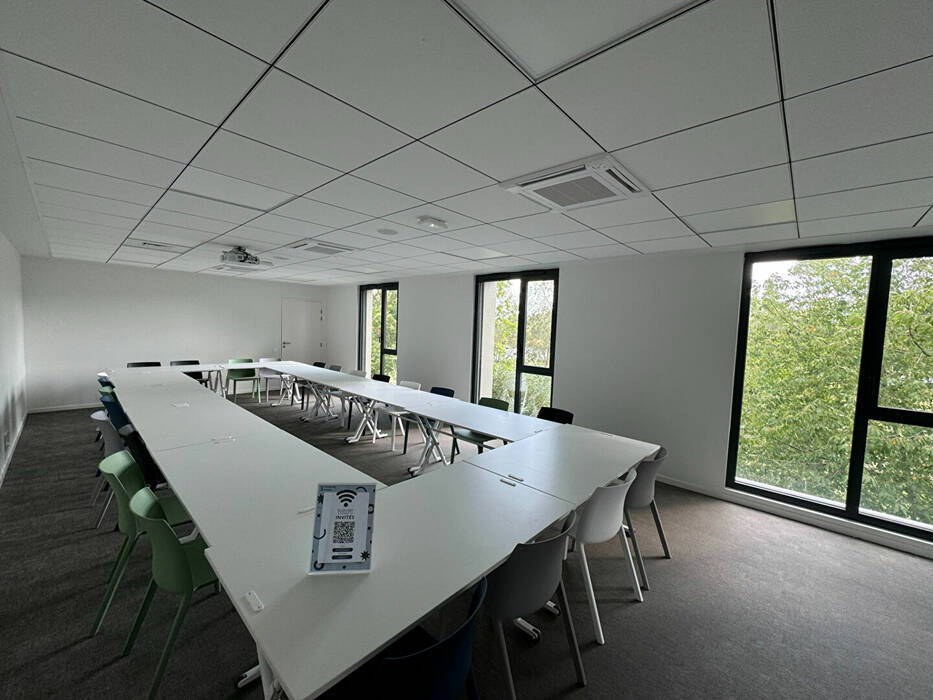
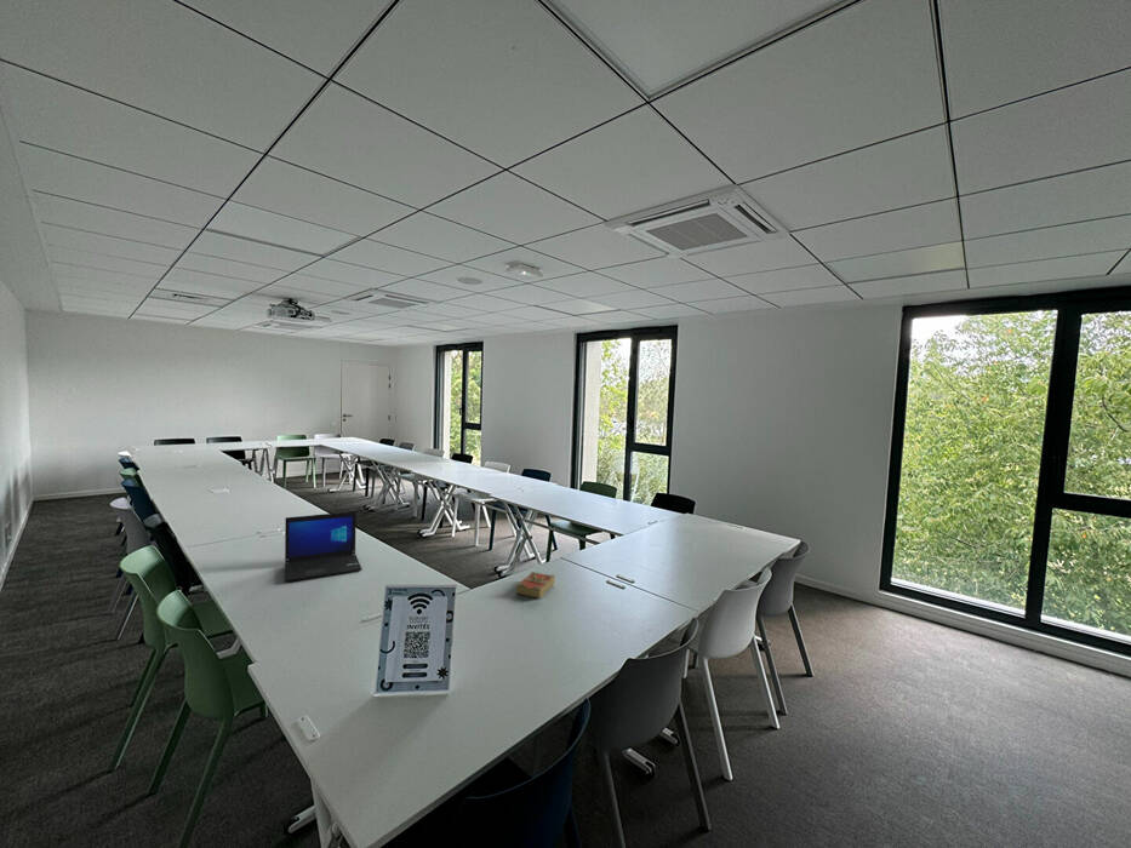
+ book (535, 583)
+ laptop (322, 544)
